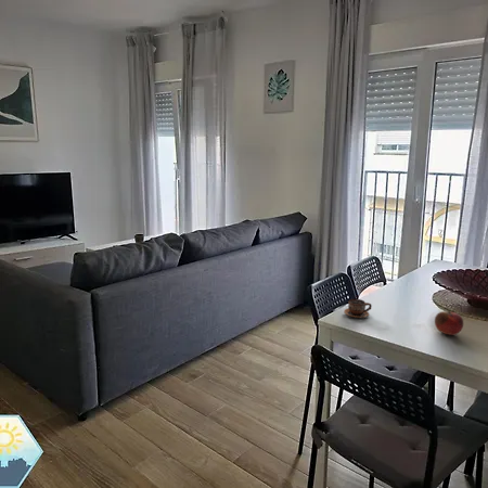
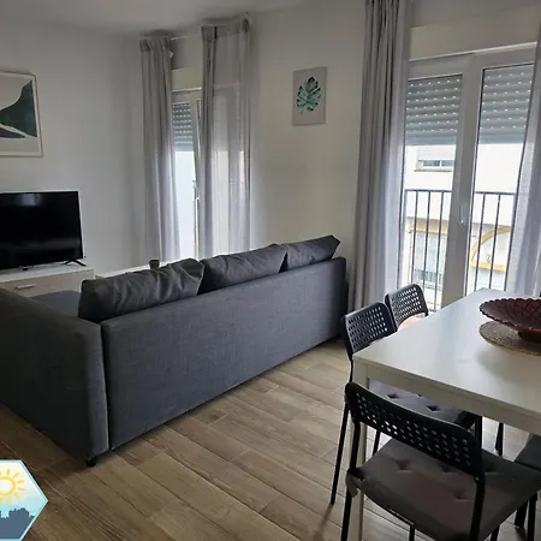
- cup (357, 308)
- fruit (448, 322)
